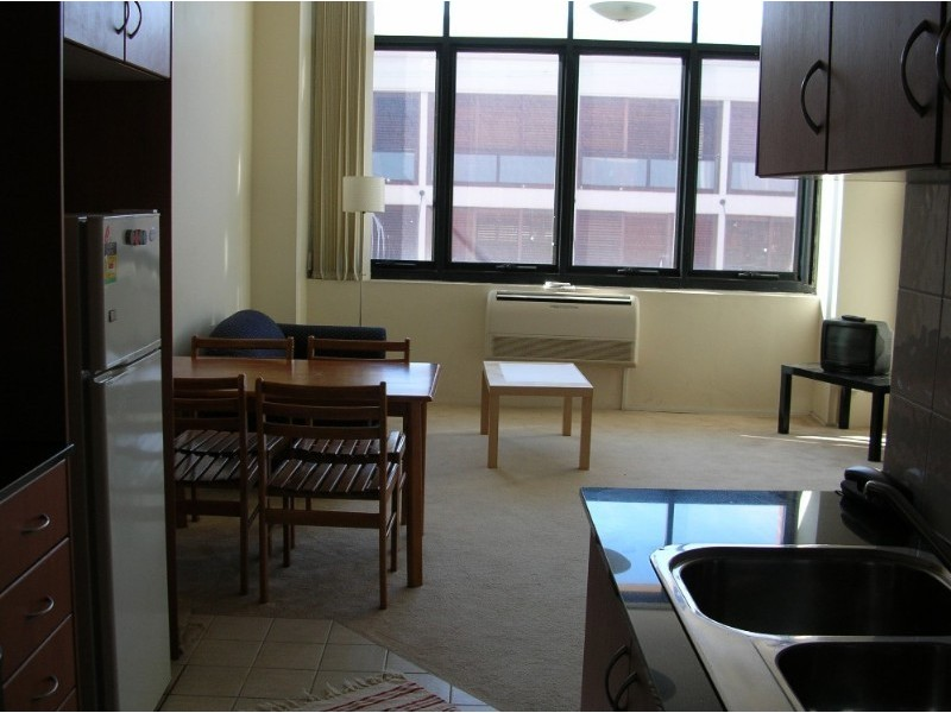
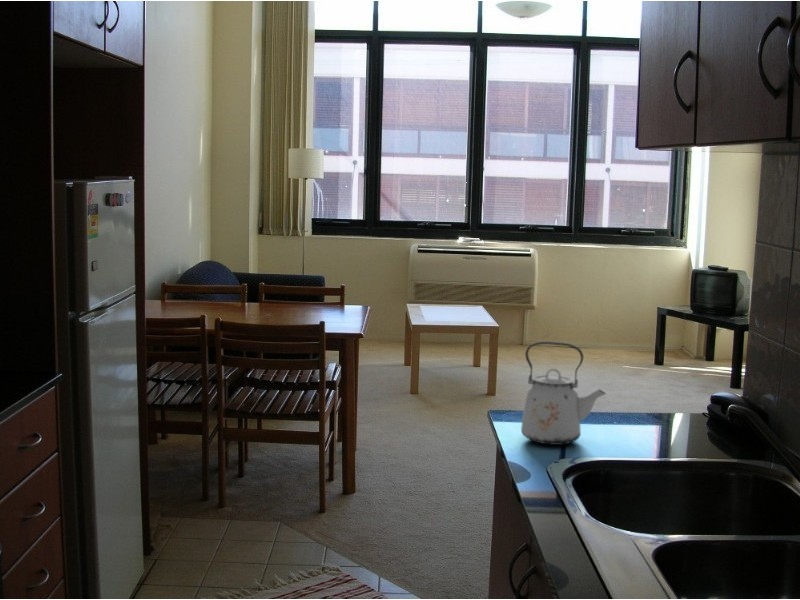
+ kettle (563, 392)
